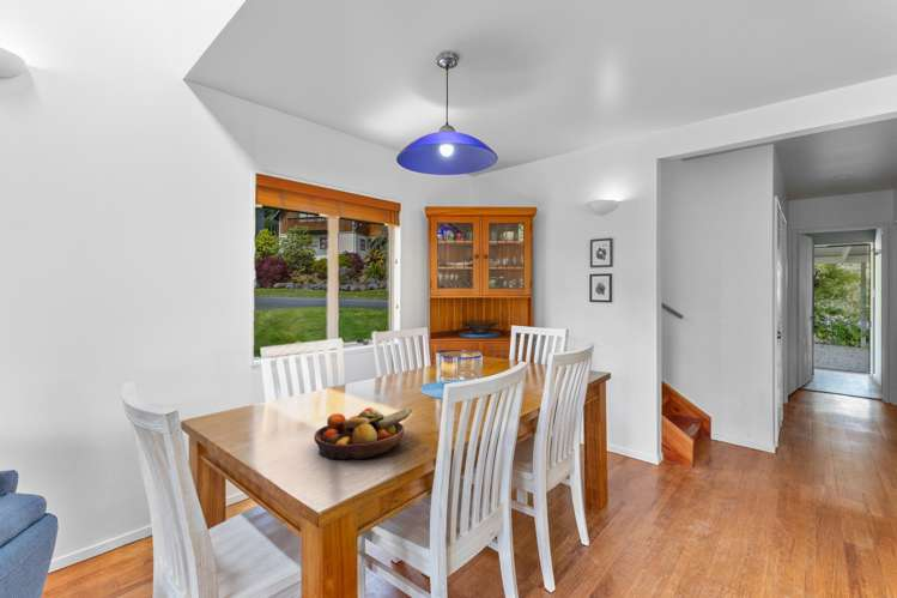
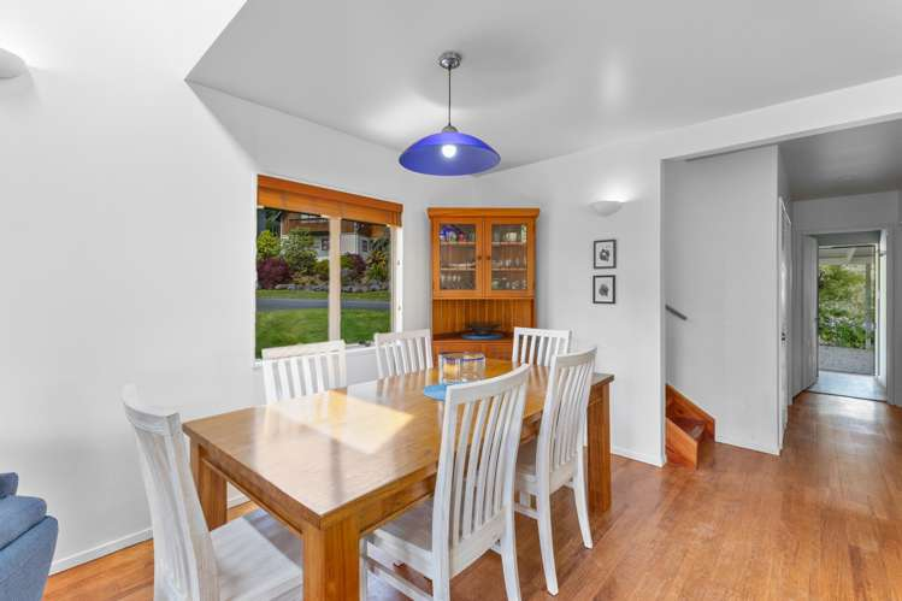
- fruit bowl (360, 425)
